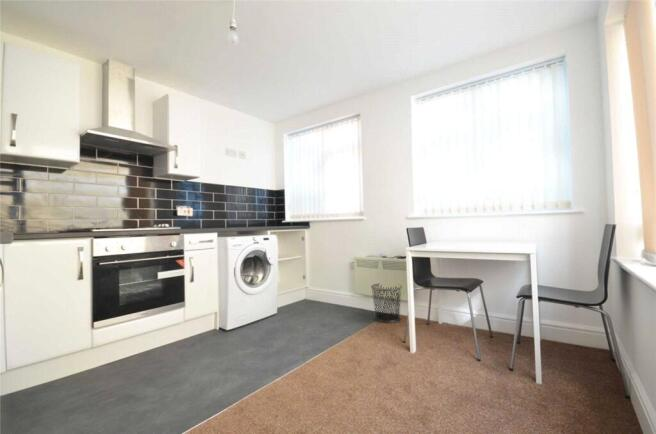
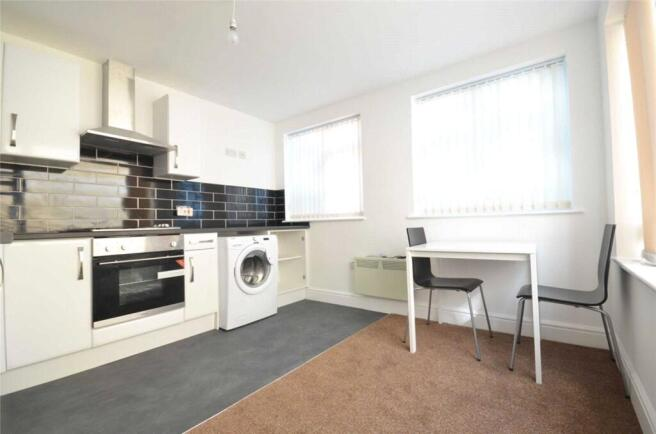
- waste bin (386, 302)
